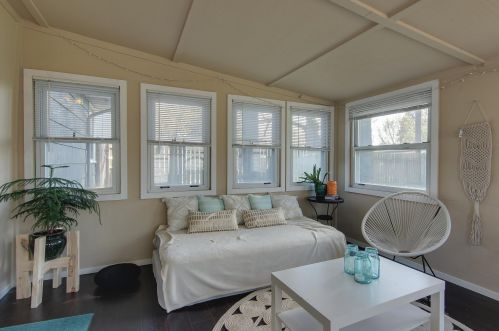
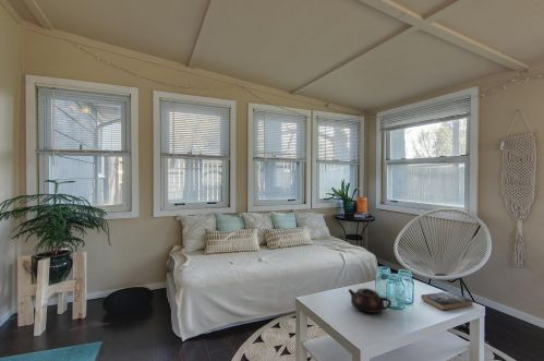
+ teapot (367, 298)
+ book (446, 299)
